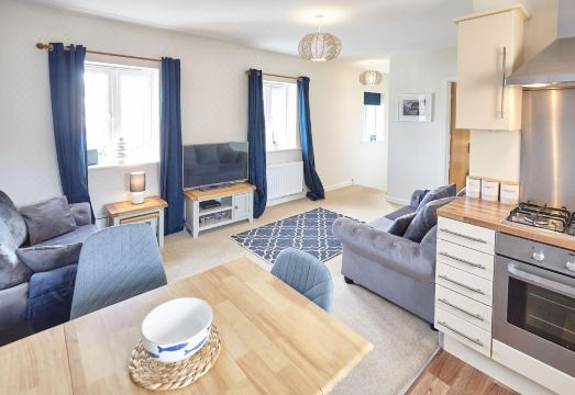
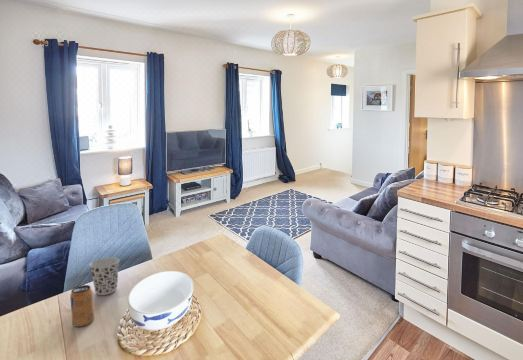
+ beverage can (82, 305)
+ cup (105, 276)
